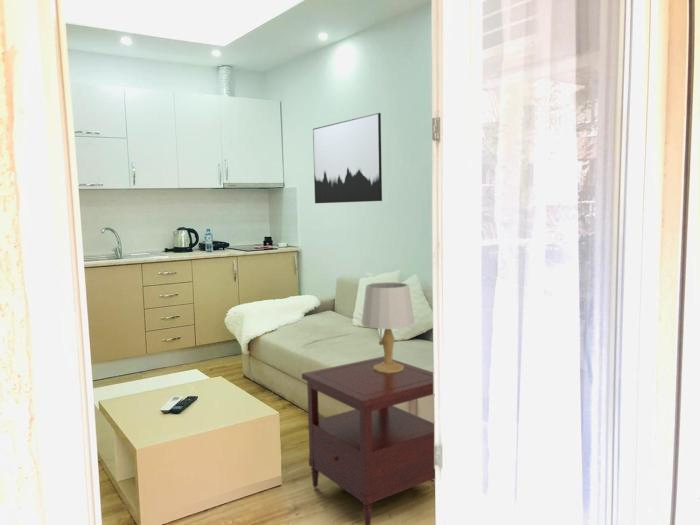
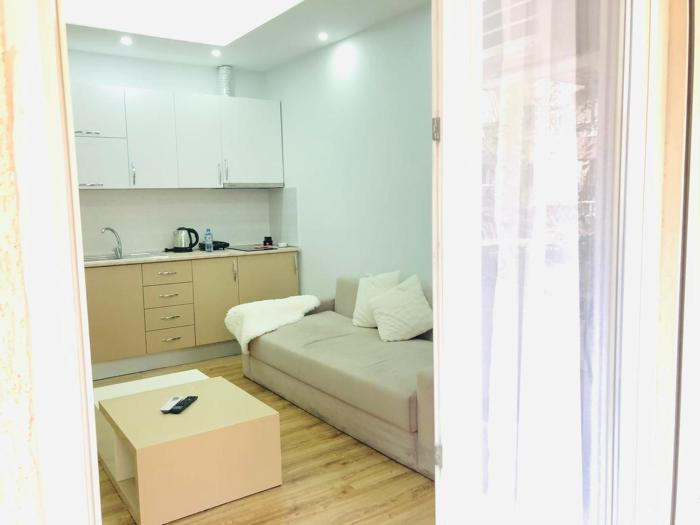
- table lamp (387, 326)
- wall art (344, 162)
- side table (375, 434)
